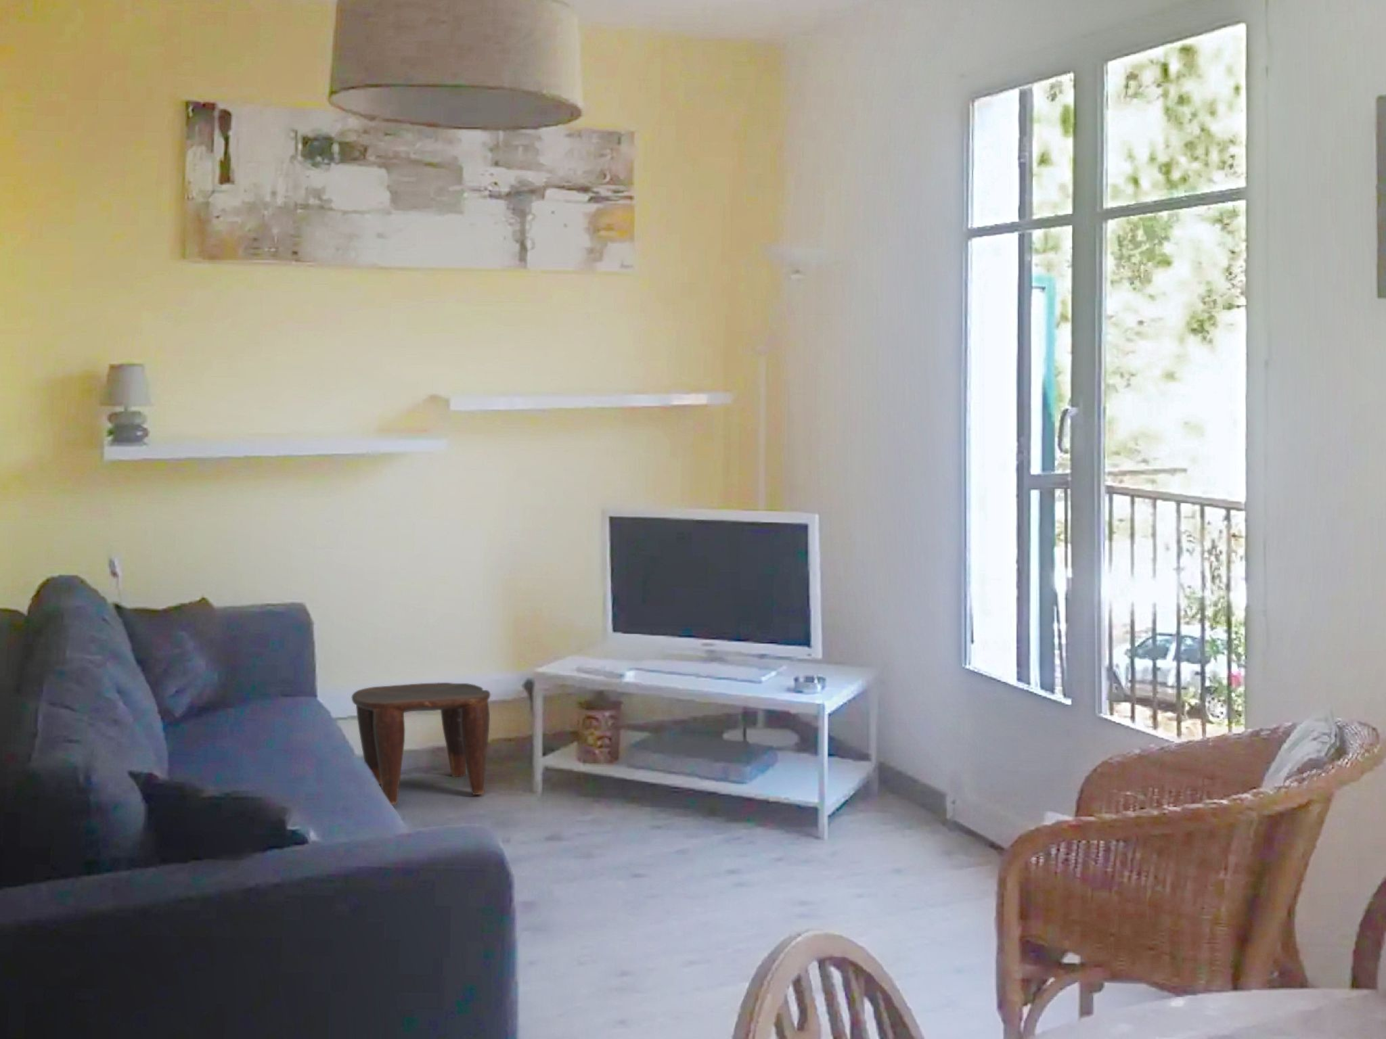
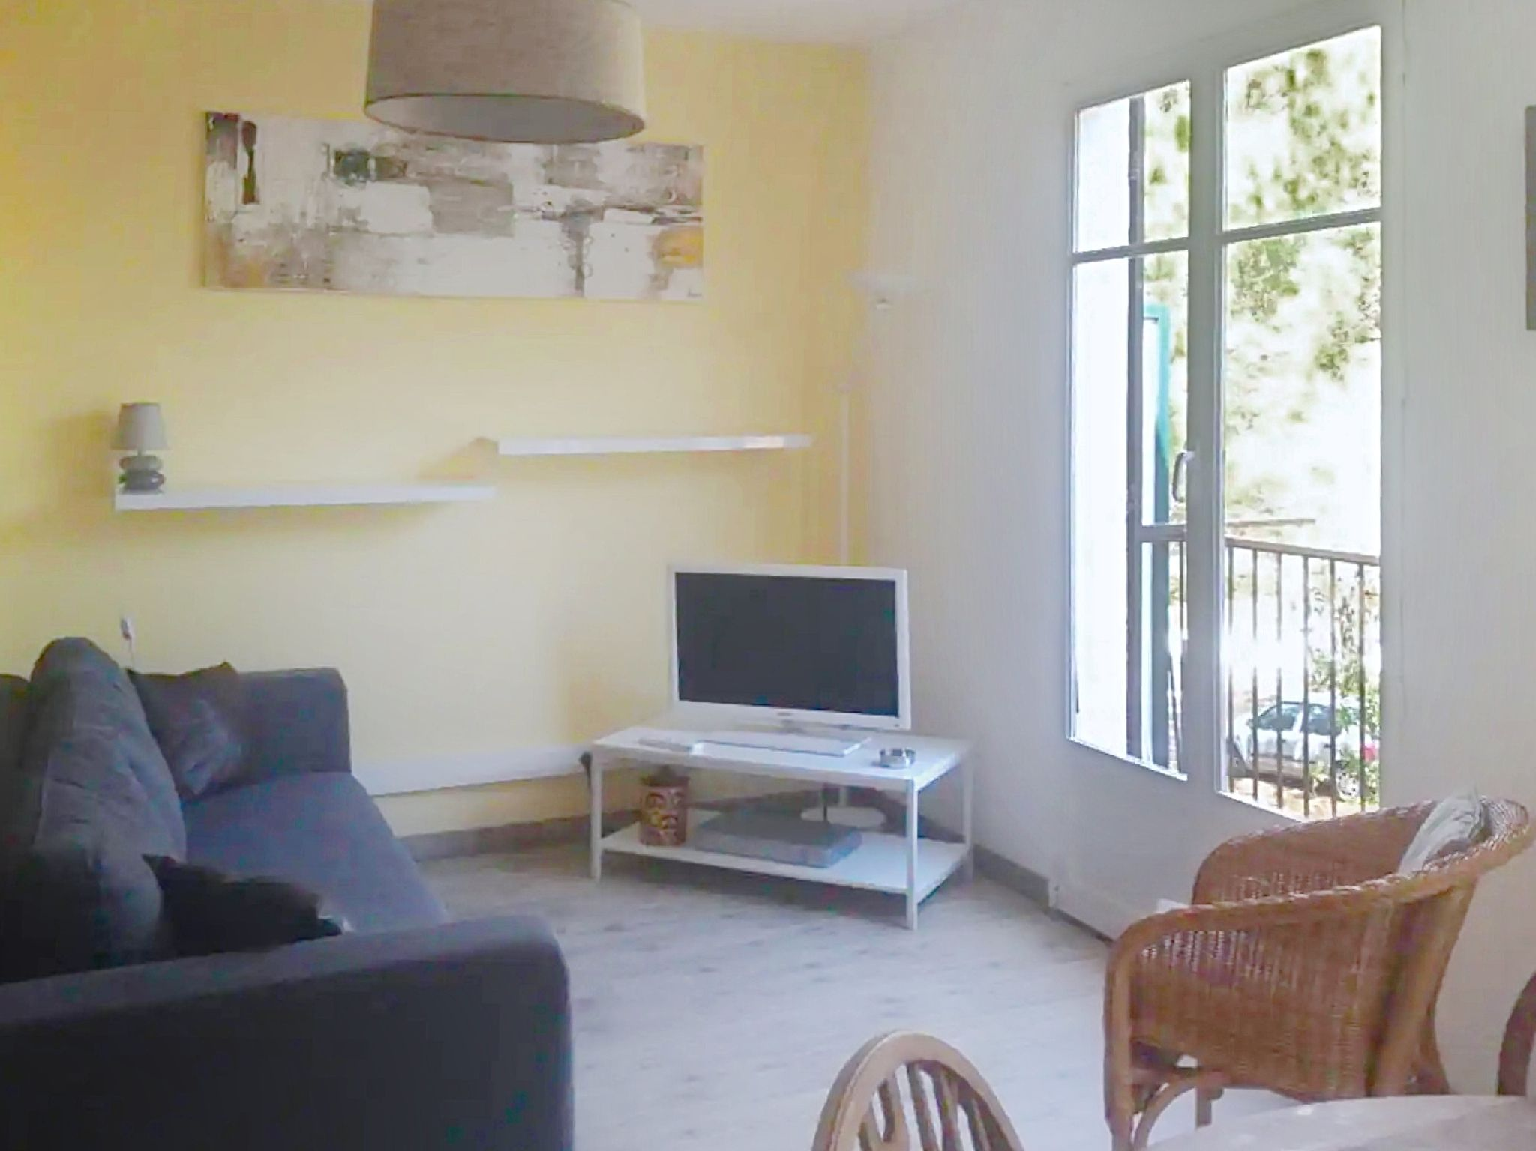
- stool (404, 740)
